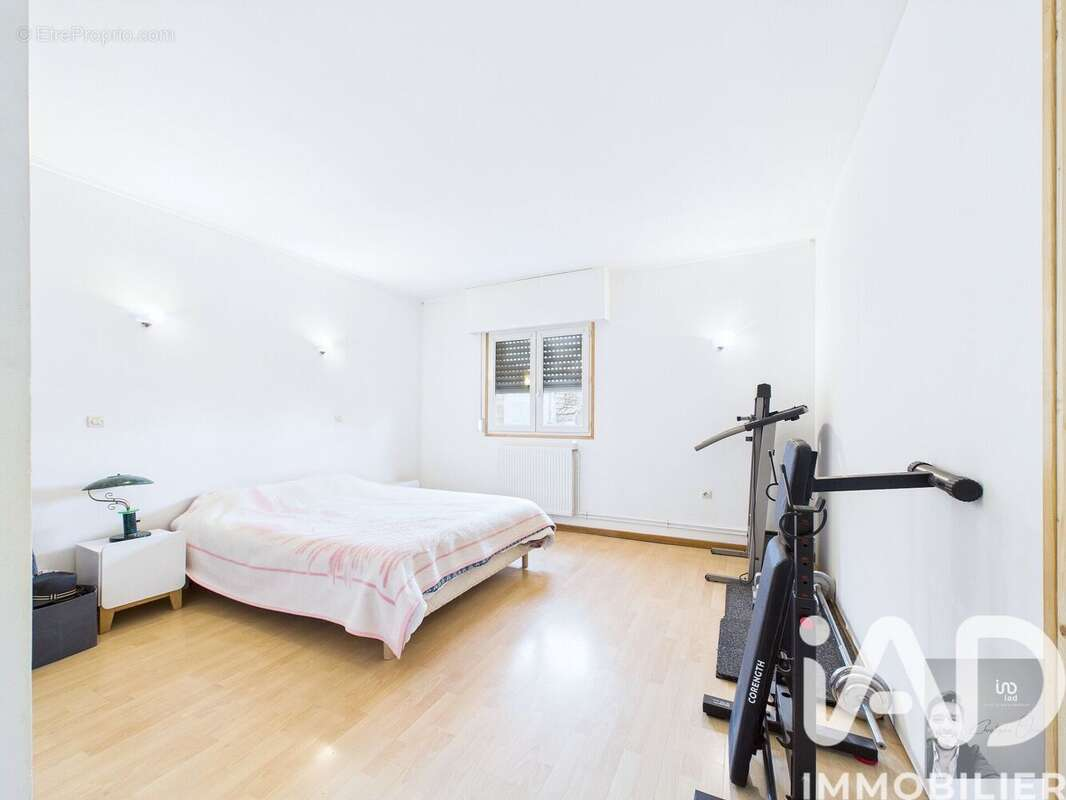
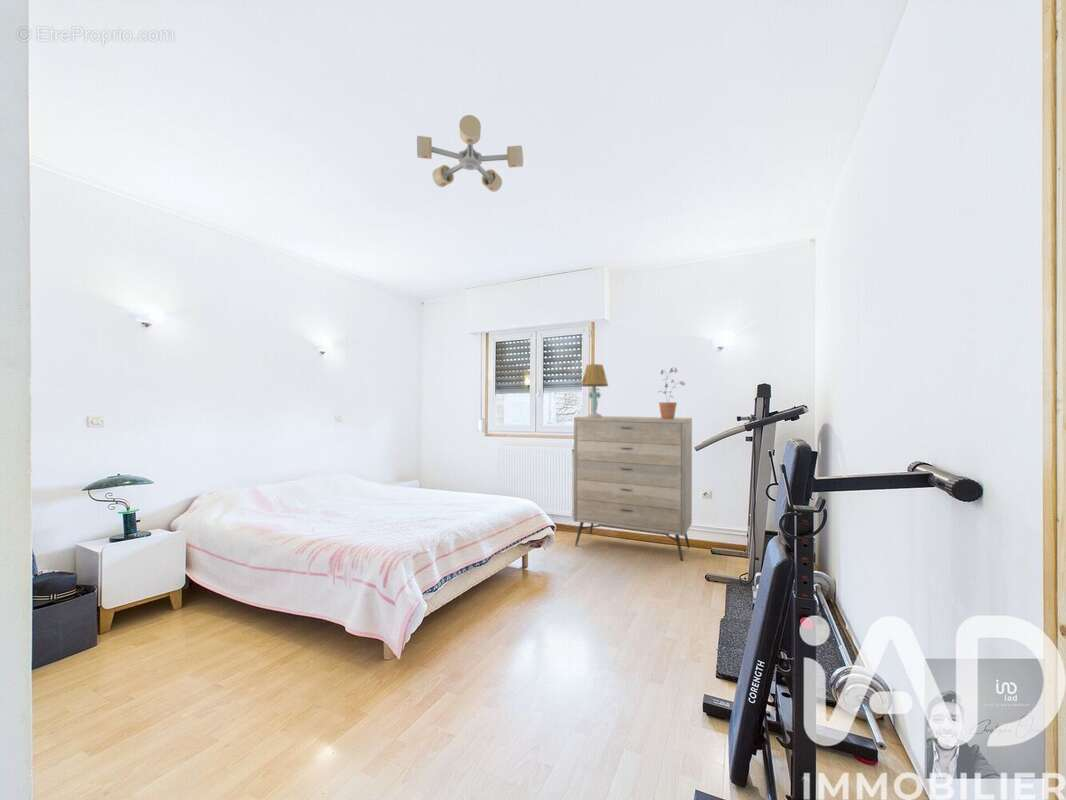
+ table lamp (594, 390)
+ dresser (632, 482)
+ ceiling light (471, 158)
+ potted plant (670, 393)
